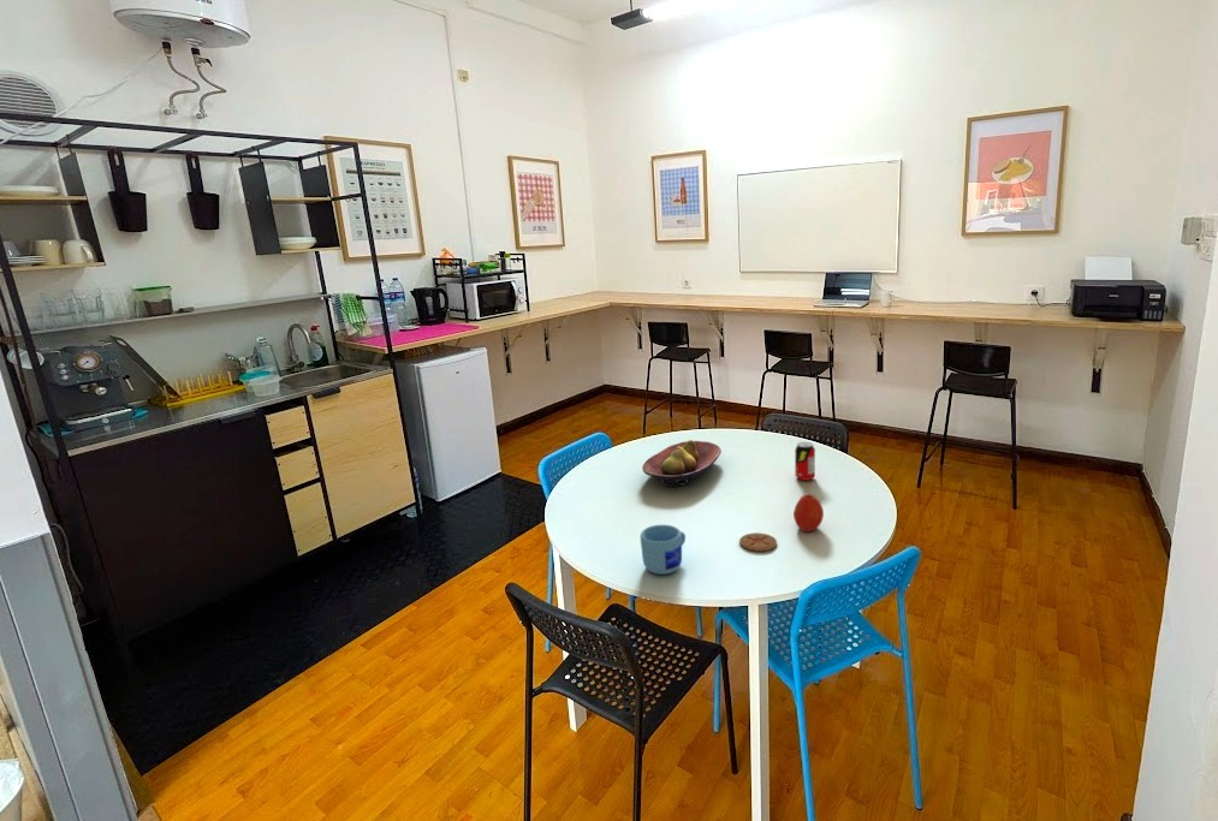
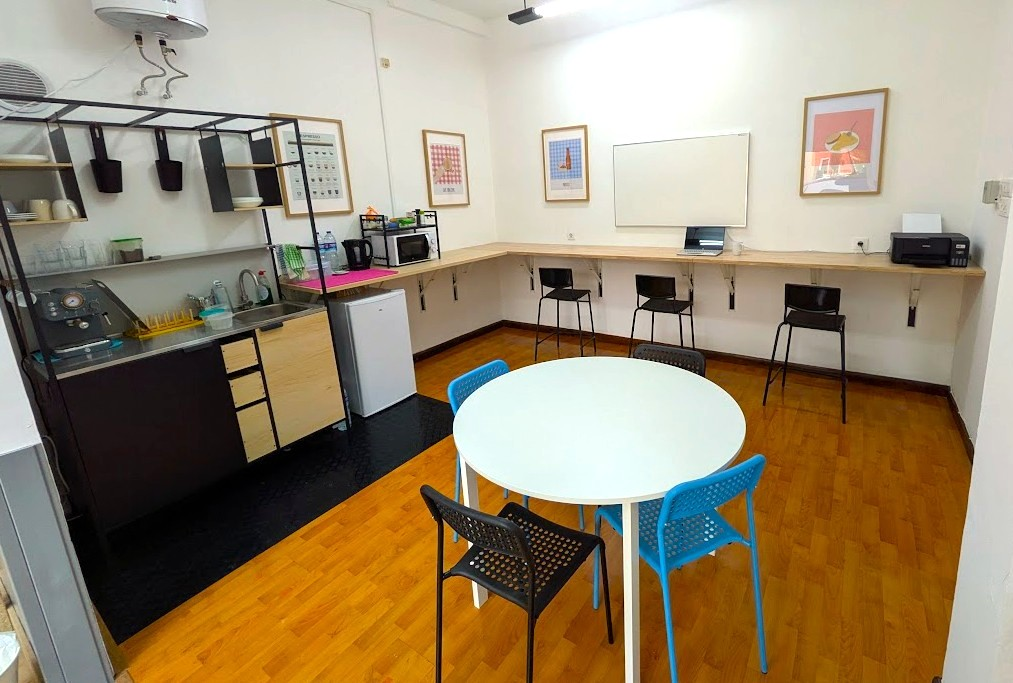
- mug (666, 548)
- fruit bowl (682, 458)
- coaster (757, 541)
- apple (808, 511)
- beverage can (804, 460)
